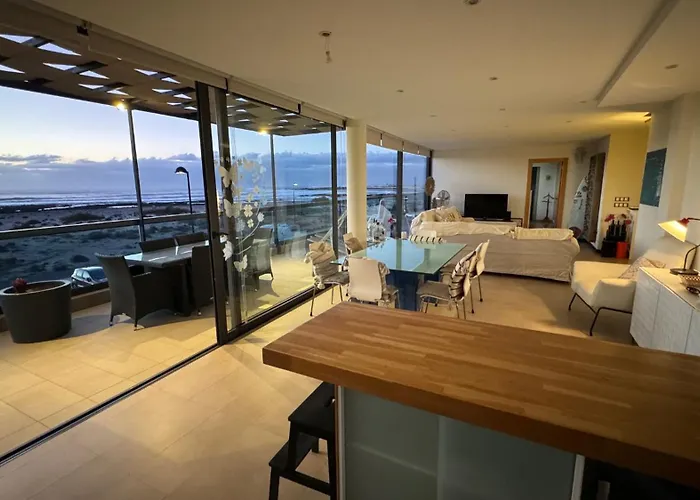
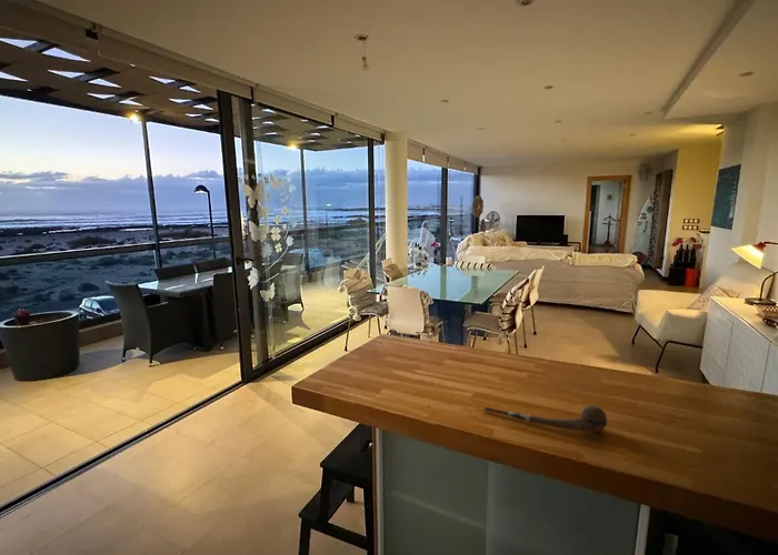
+ spoon (538, 416)
